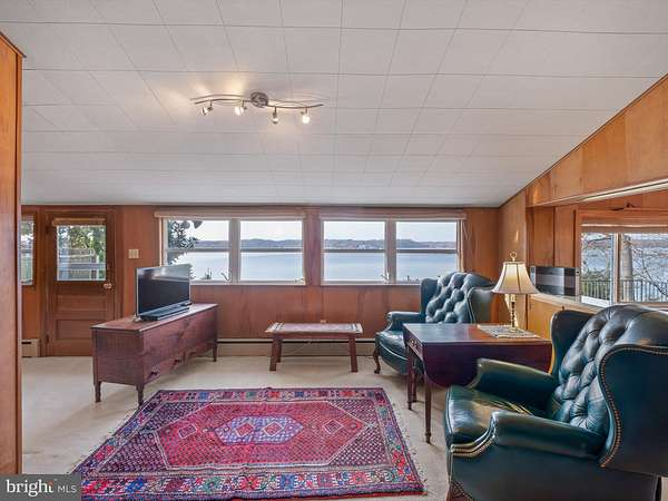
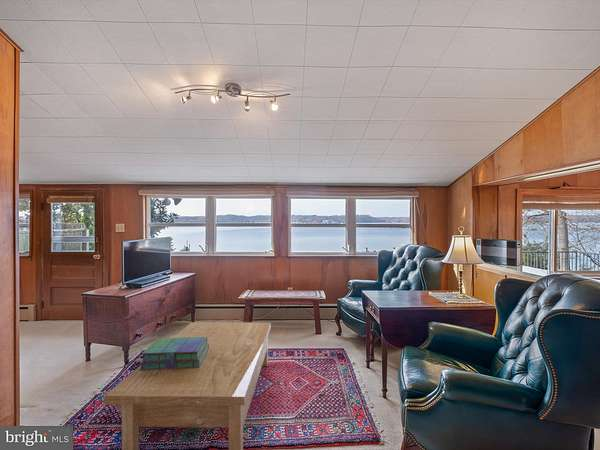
+ stack of books (176, 351)
+ coffee table (210, 374)
